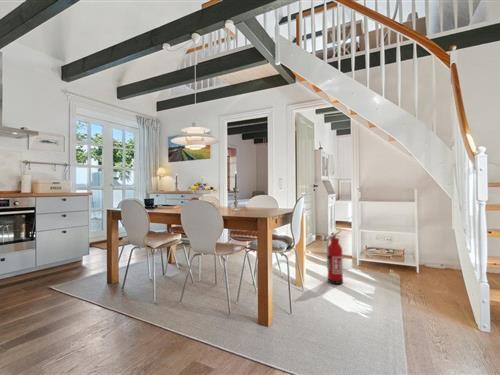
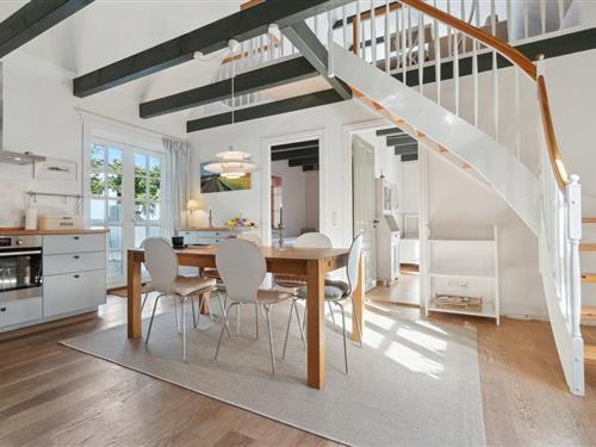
- fire extinguisher (334, 256)
